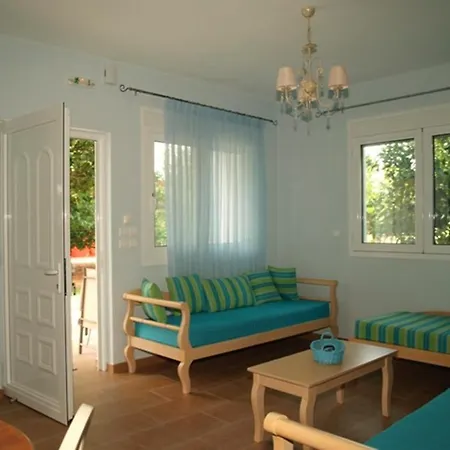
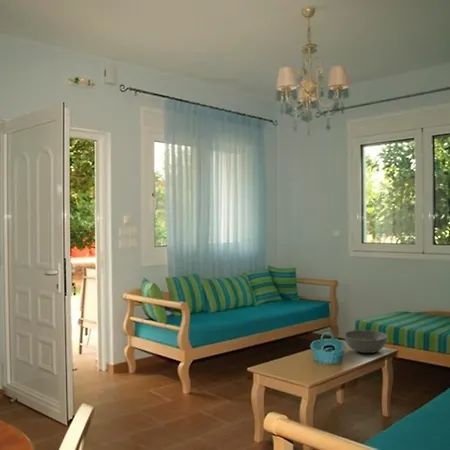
+ bowl (365, 342)
